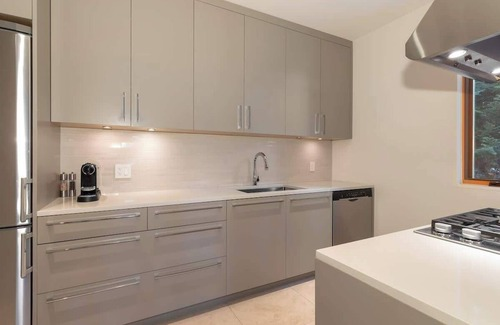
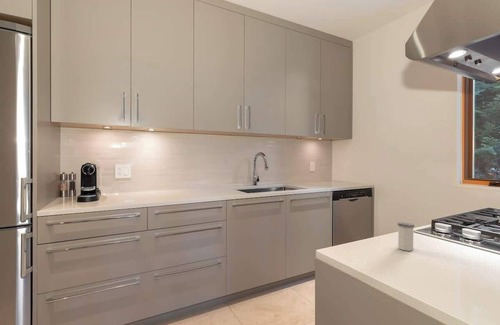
+ salt shaker (405, 236)
